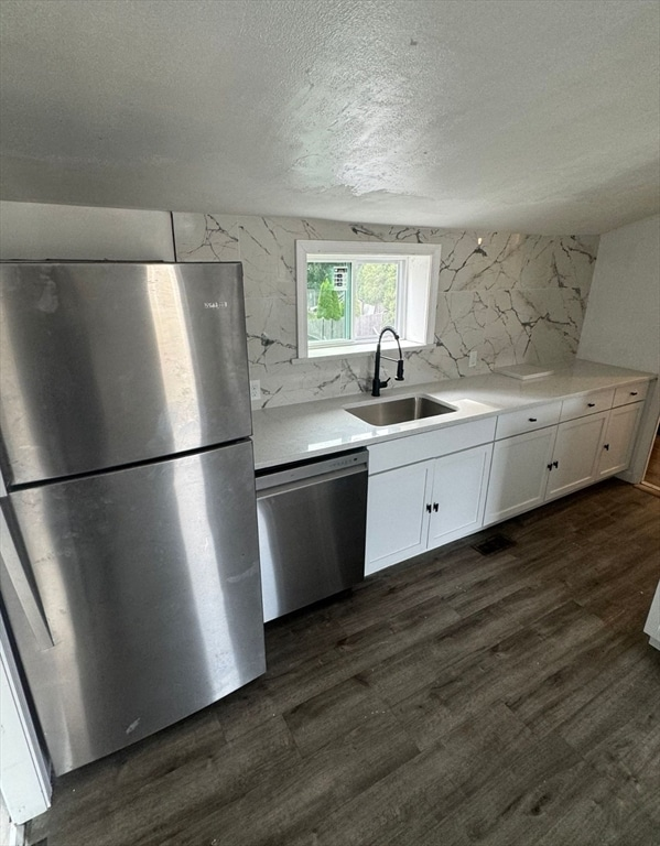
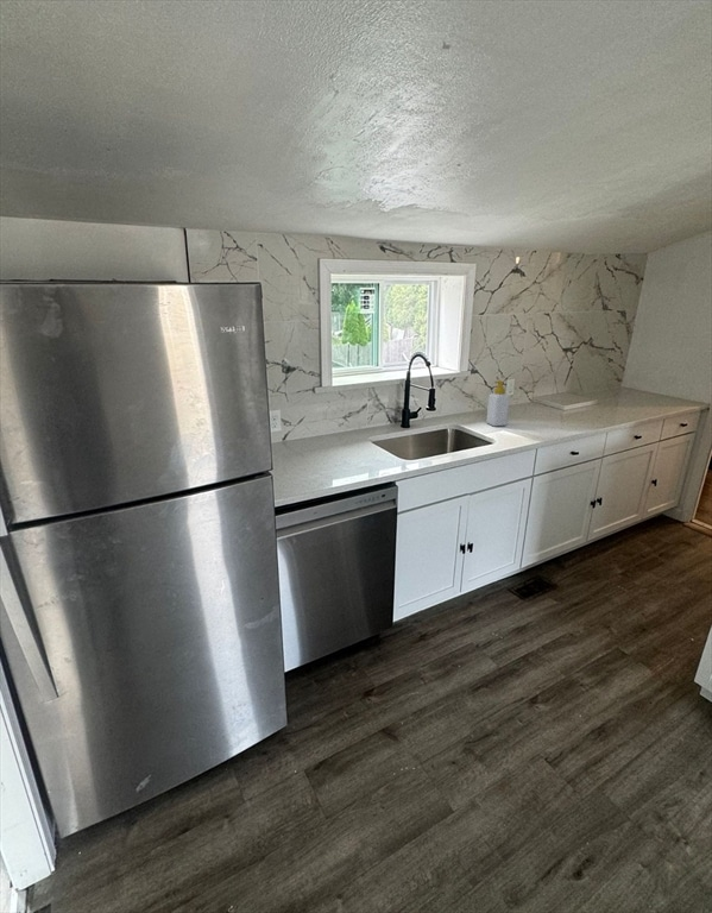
+ soap bottle (498, 403)
